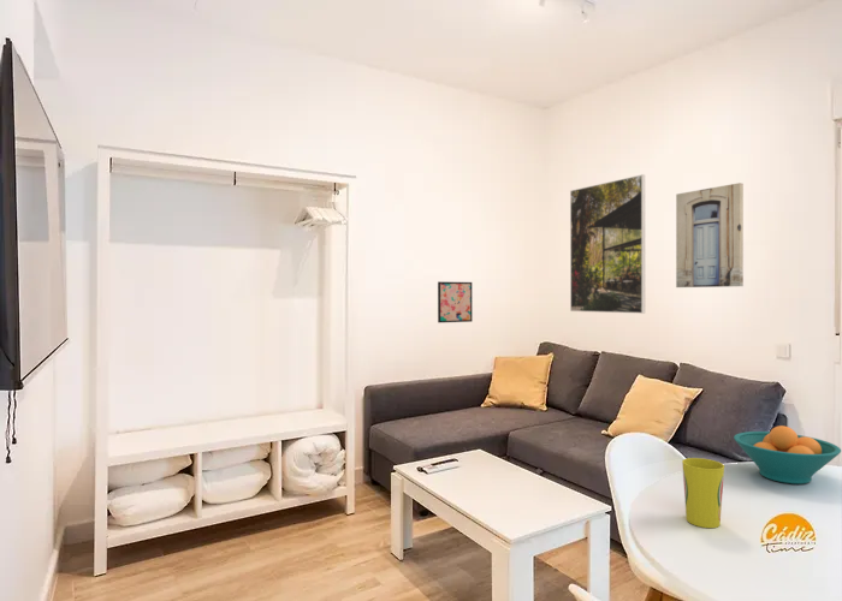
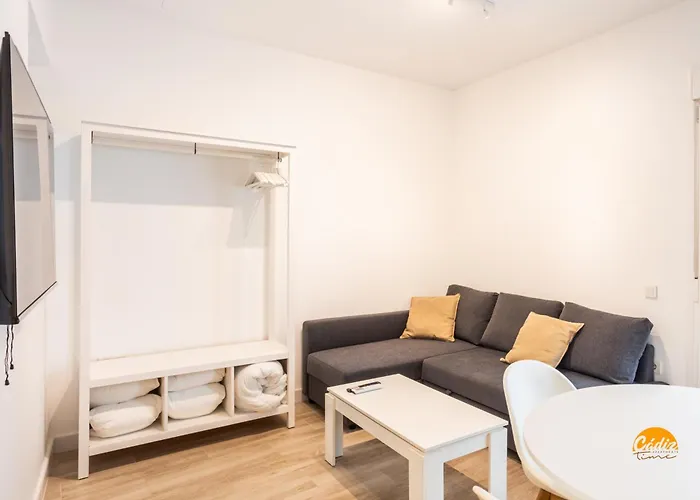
- cup (702, 492)
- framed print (605, 248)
- wall art (455, 302)
- fruit bowl (784, 451)
- wall art (707, 238)
